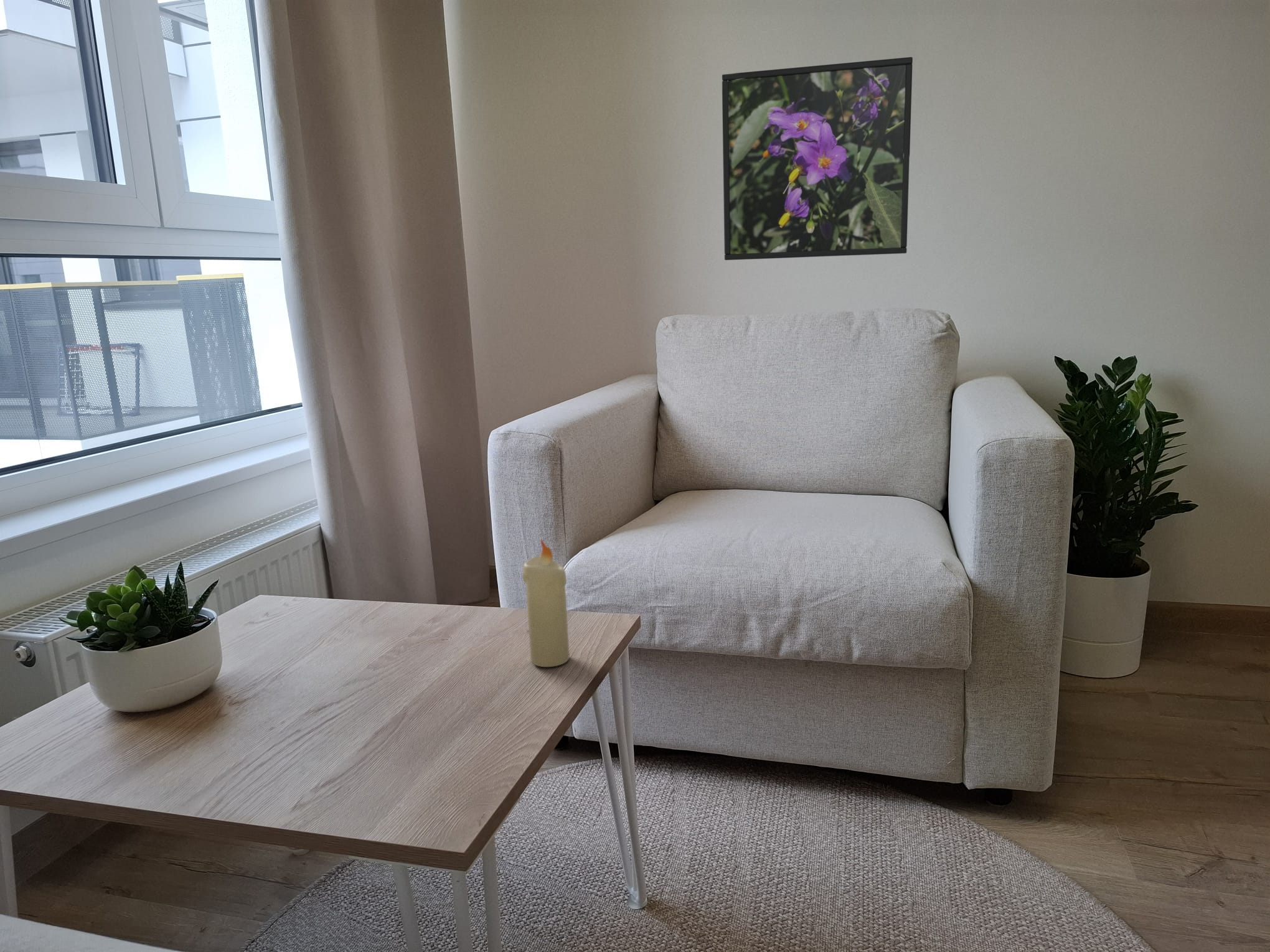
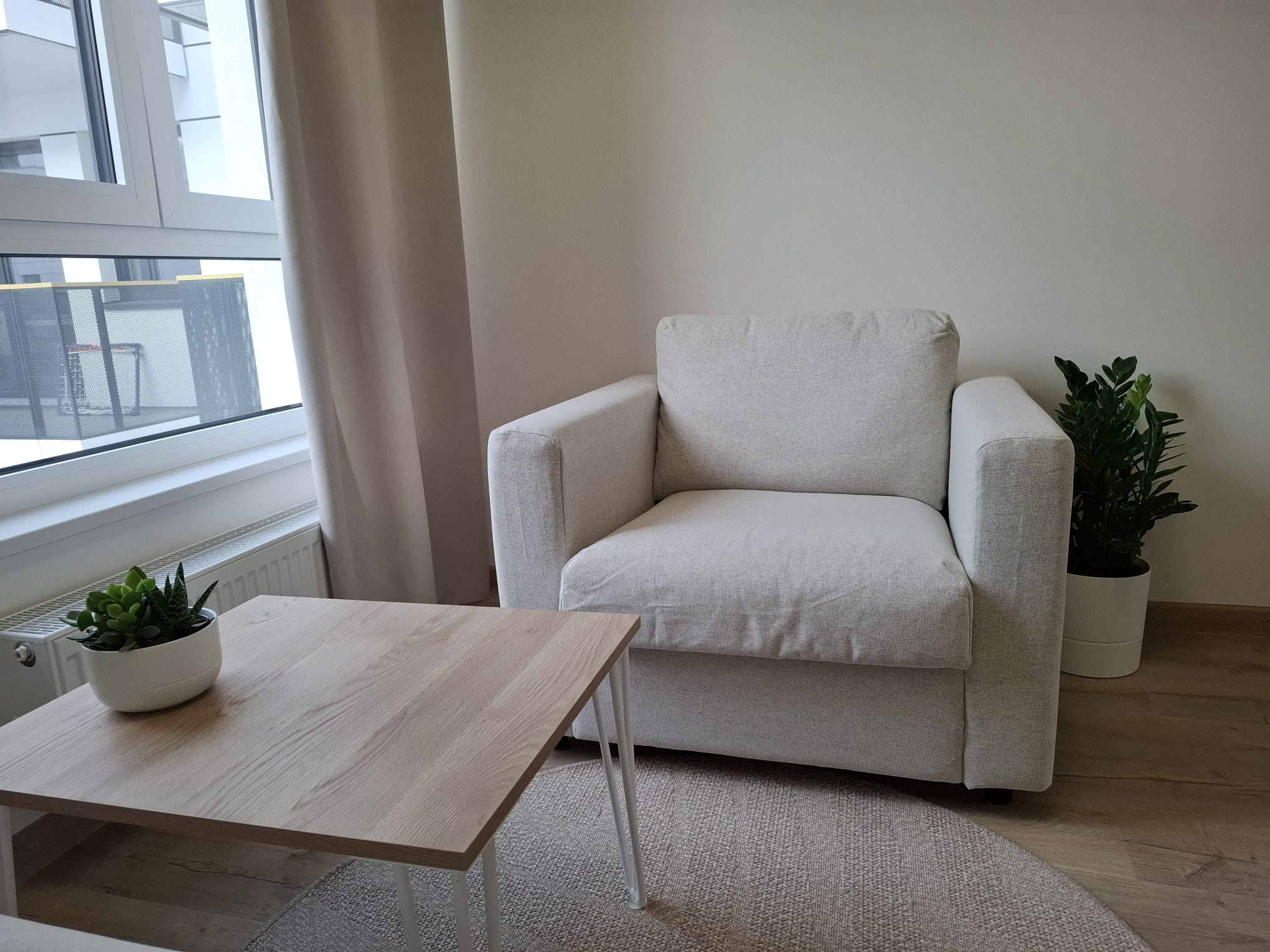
- candle (546, 600)
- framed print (814, 164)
